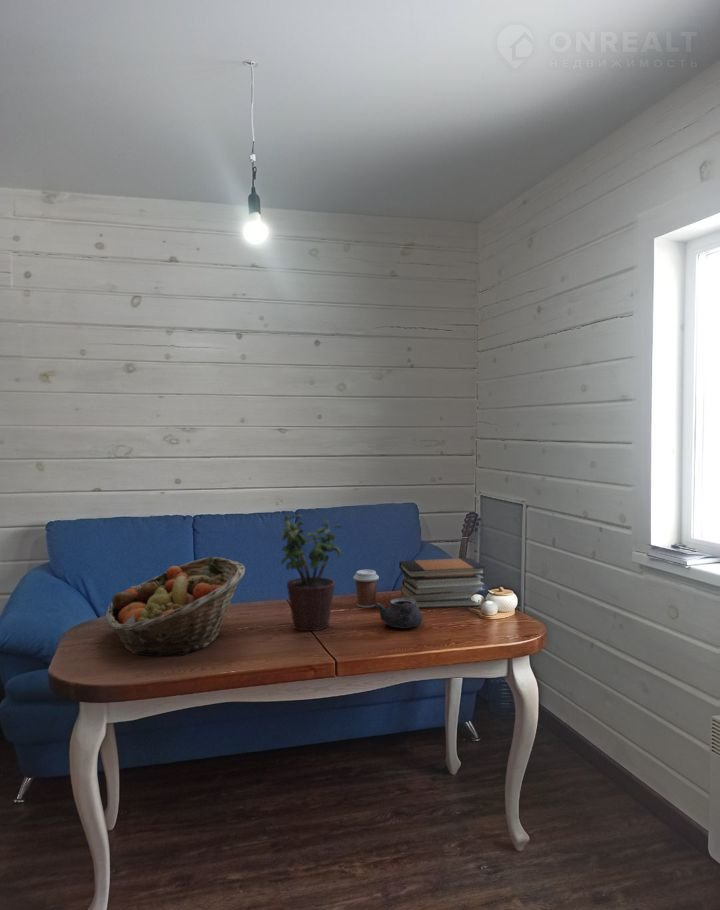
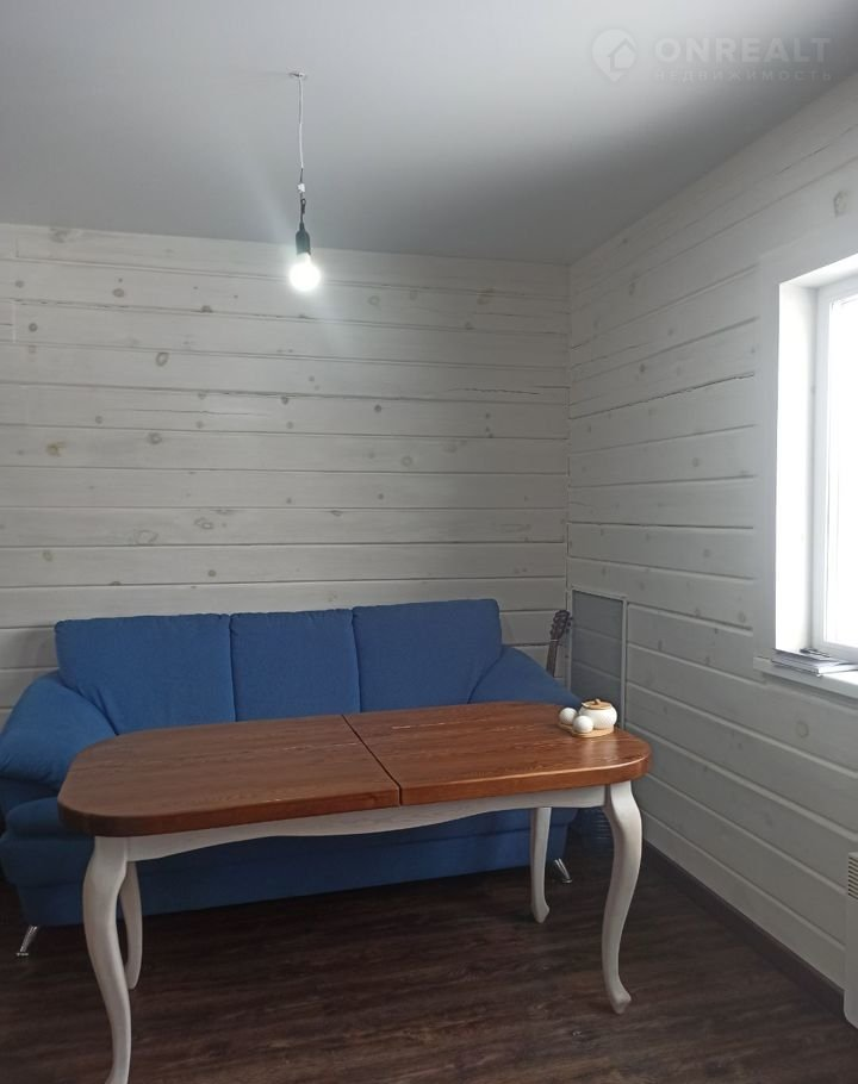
- book stack (441, 582)
- teapot (401, 612)
- coffee cup (366, 588)
- fruit basket (176, 602)
- potted plant (314, 570)
